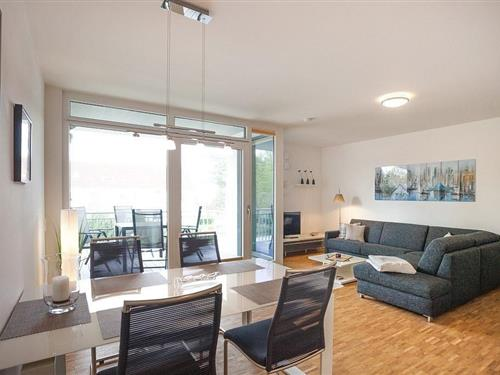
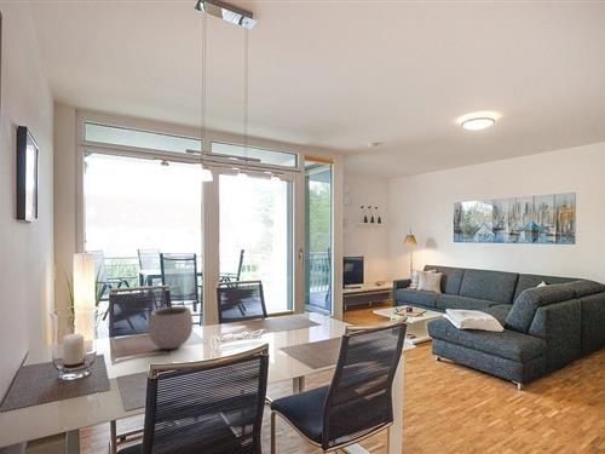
+ plant pot (171, 320)
